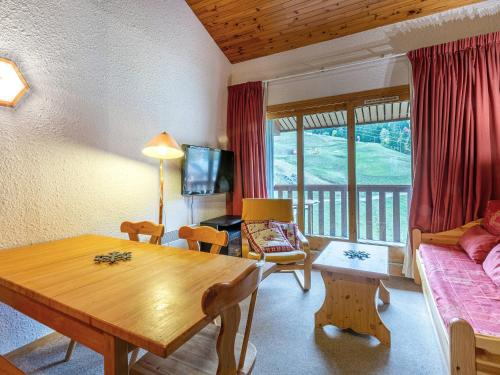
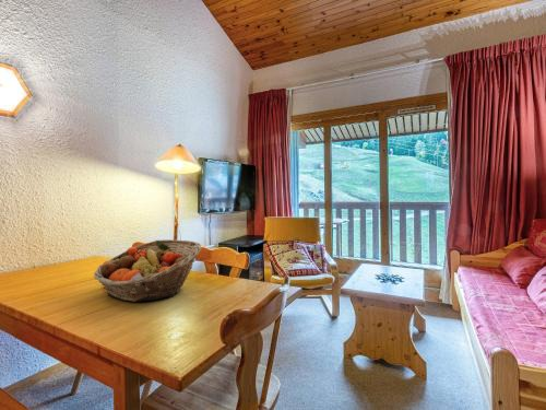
+ fruit basket (150, 266)
